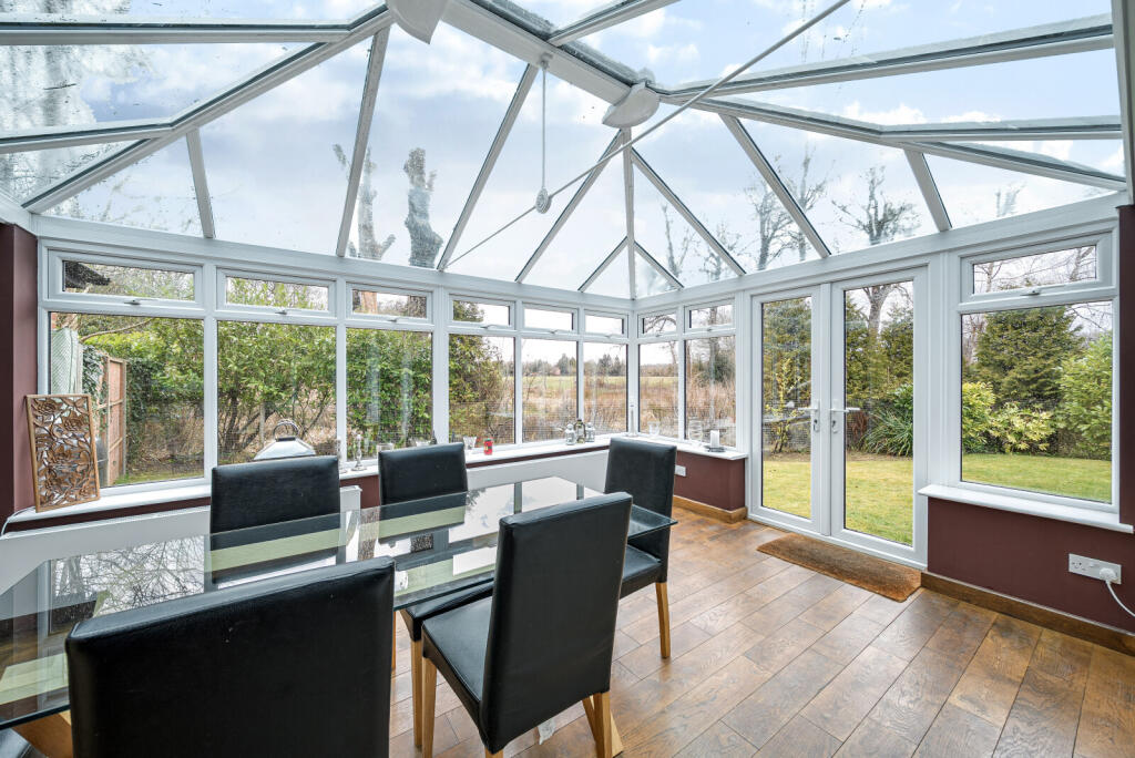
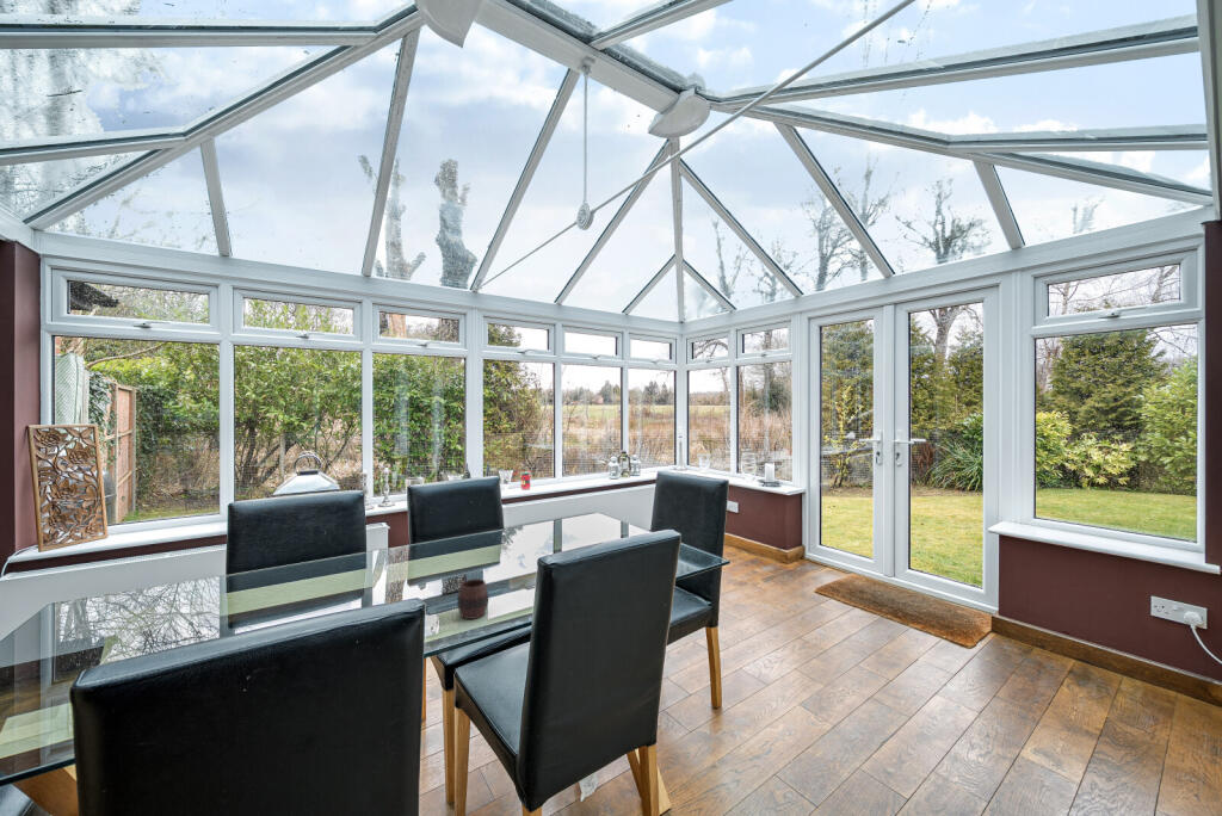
+ cup (473, 598)
